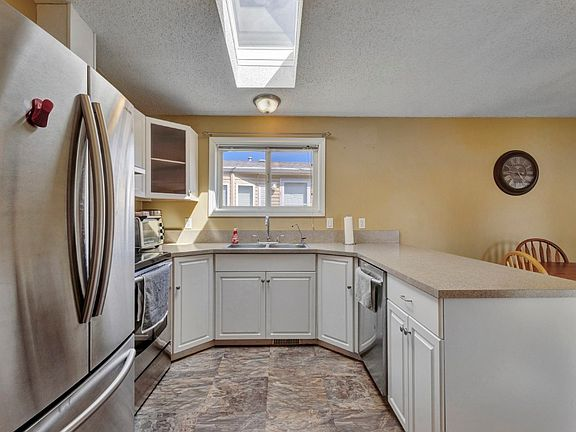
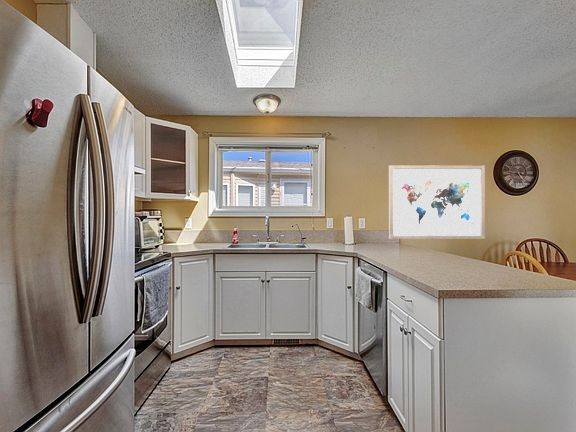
+ wall art (436, 202)
